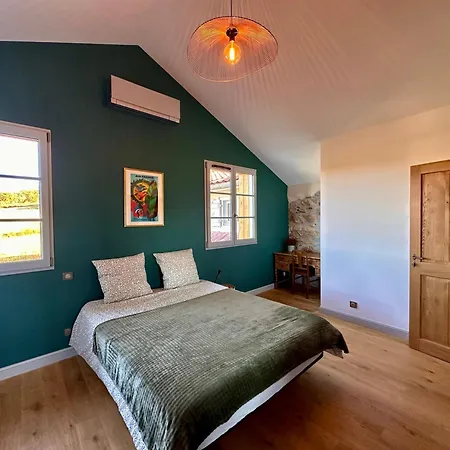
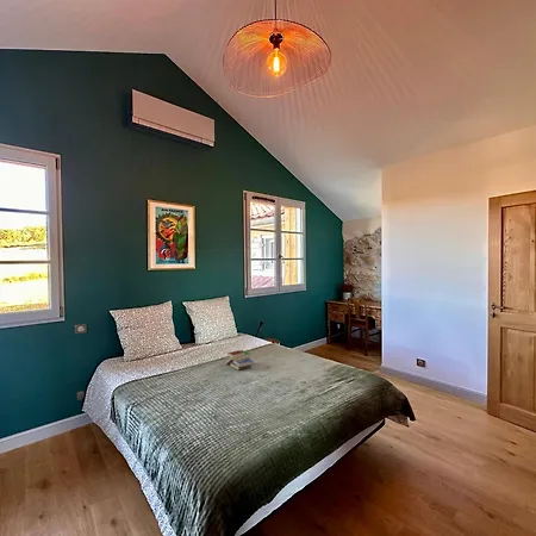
+ book (236, 357)
